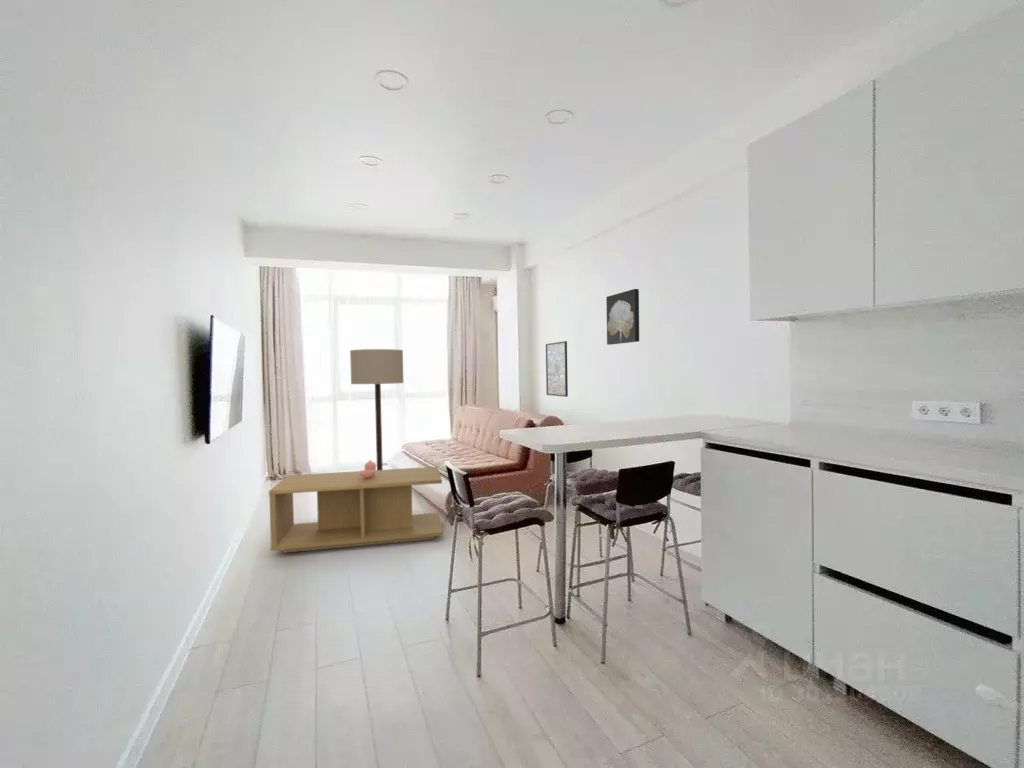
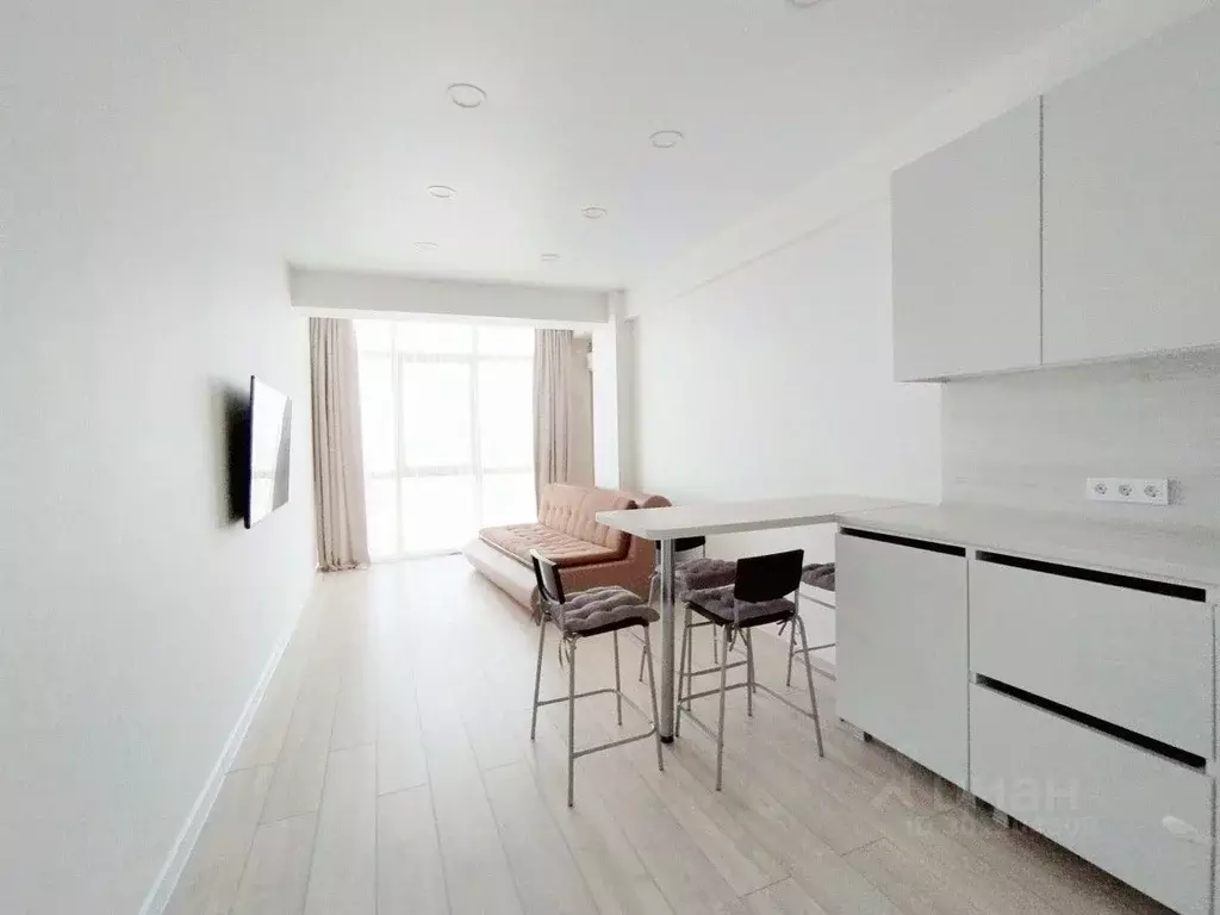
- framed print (556, 369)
- floor lamp (378, 427)
- coffee table (362, 507)
- decorative bowl (368, 469)
- wall art (622, 318)
